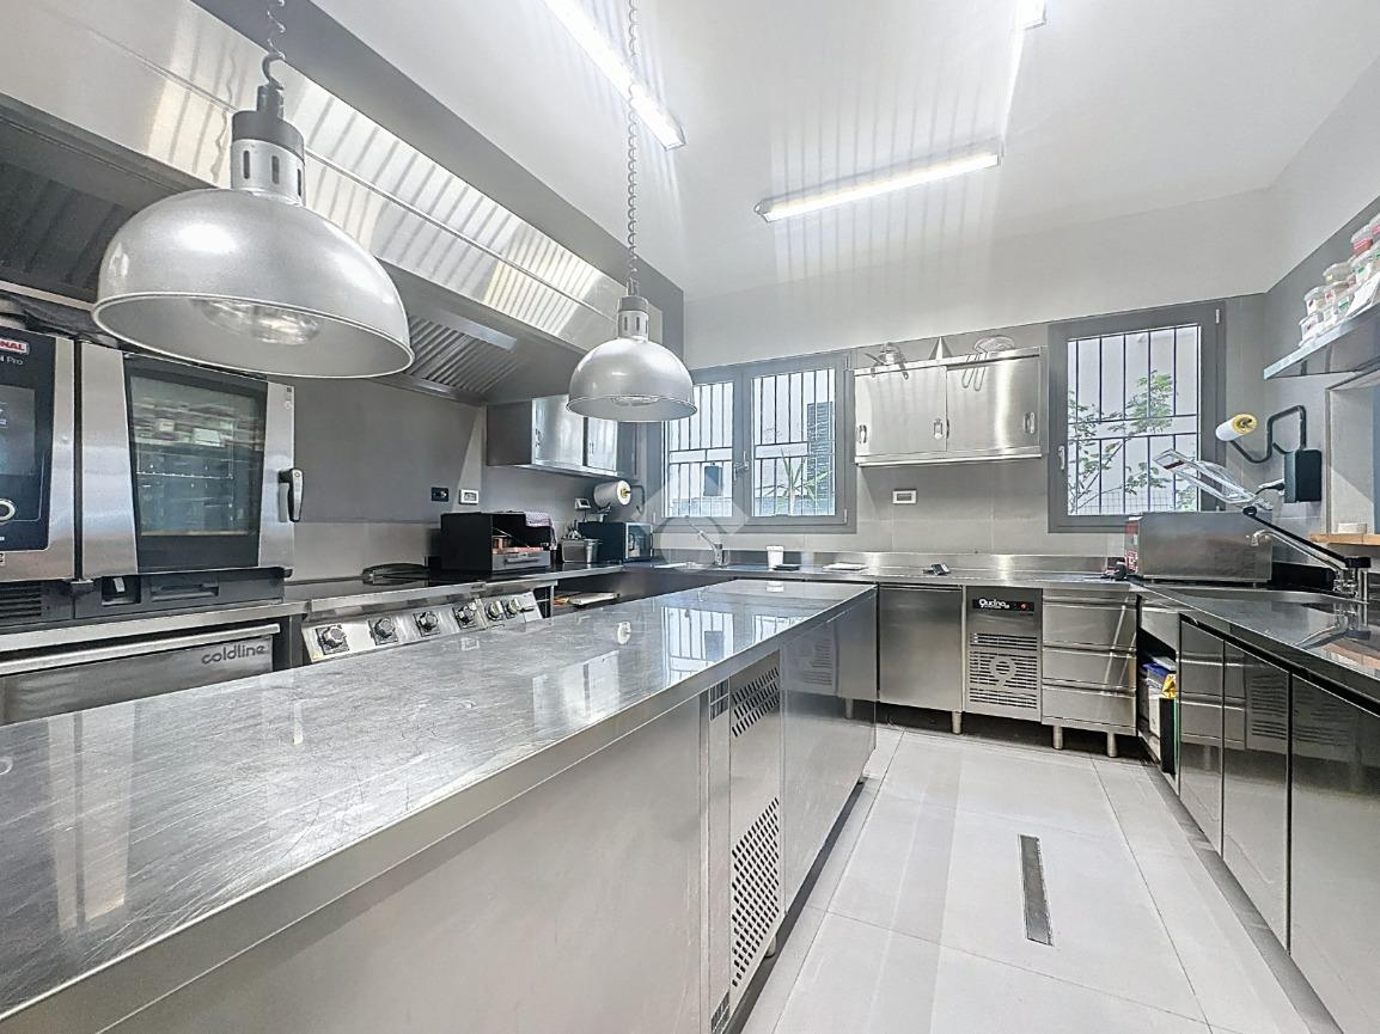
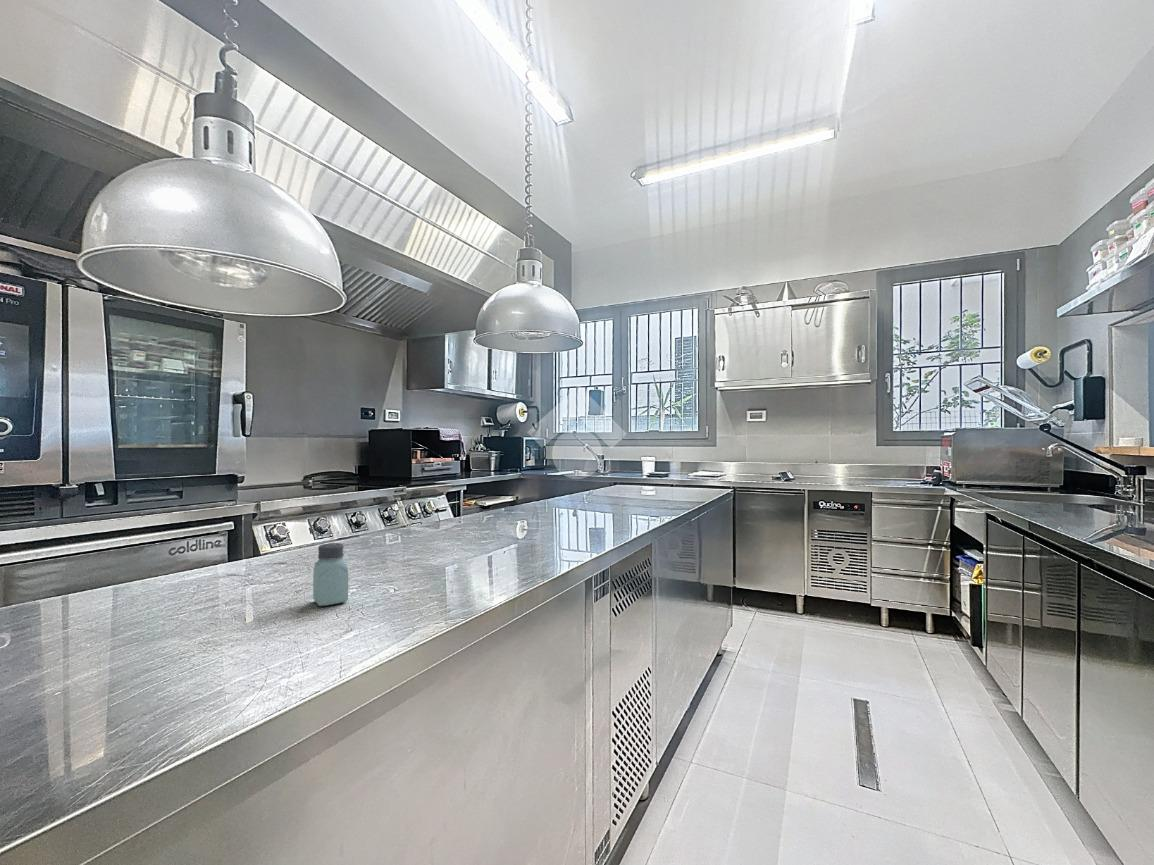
+ saltshaker (330, 573)
